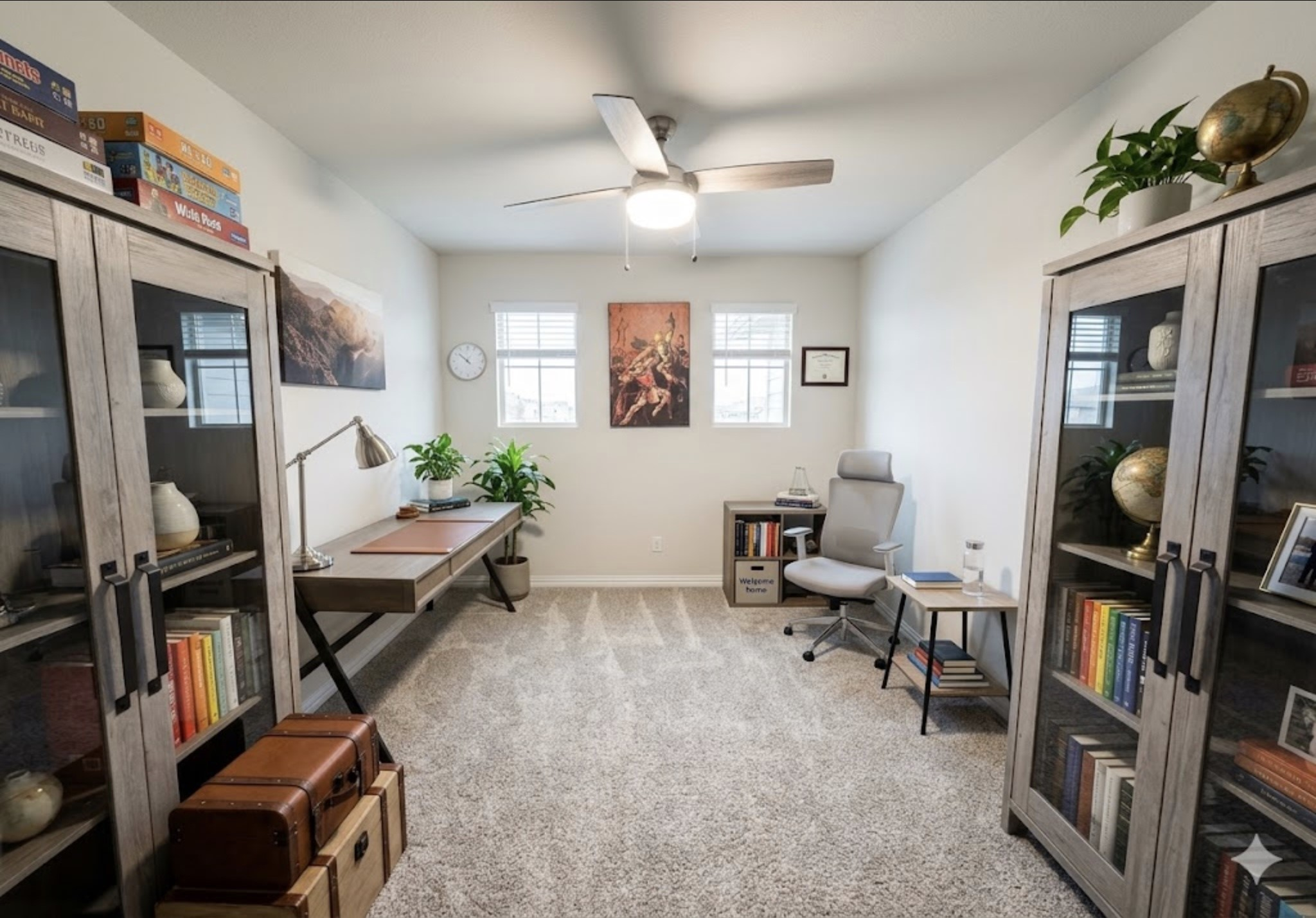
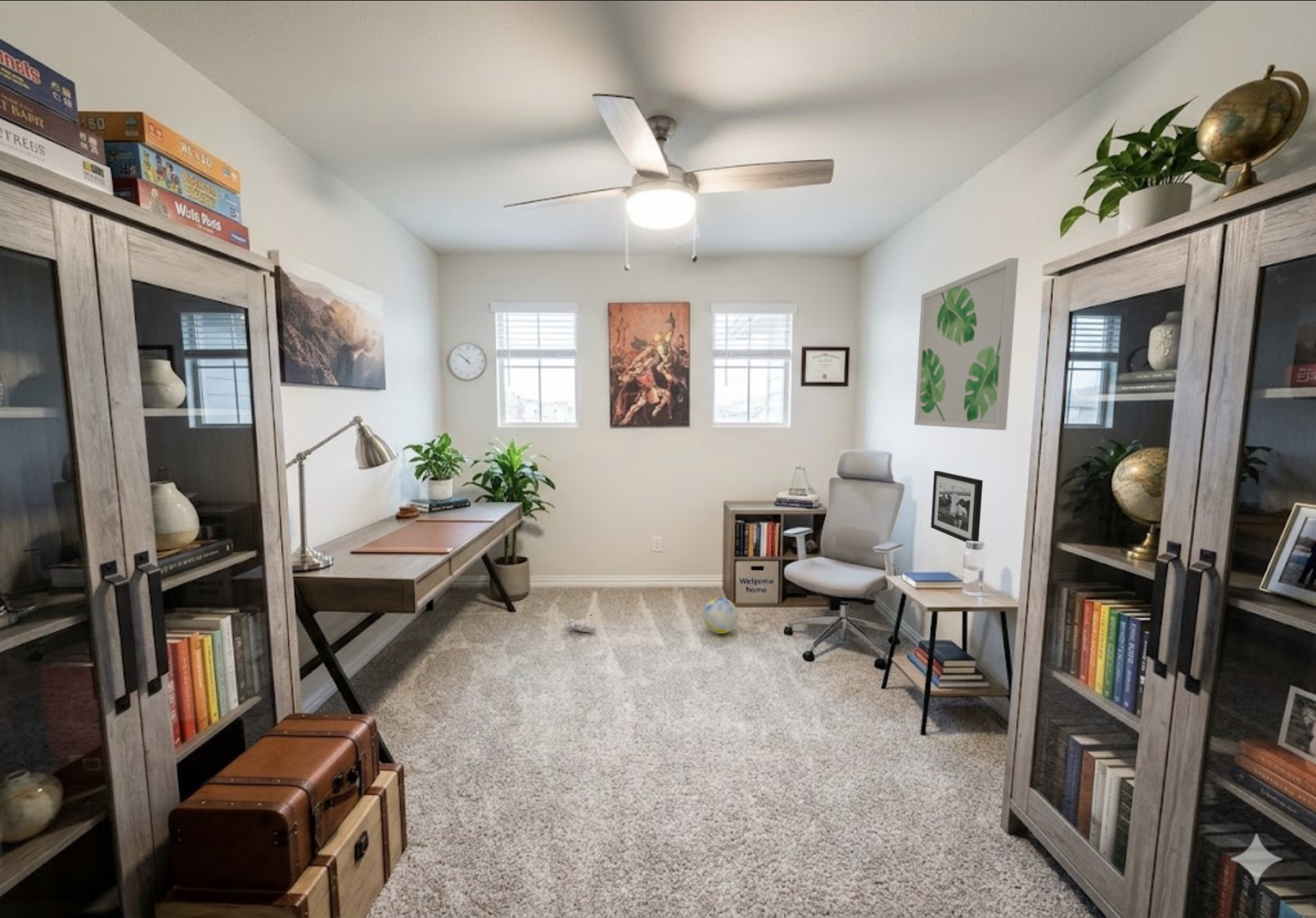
+ plush toy (580, 619)
+ wall art (958, 354)
+ picture frame (954, 505)
+ ball (720, 615)
